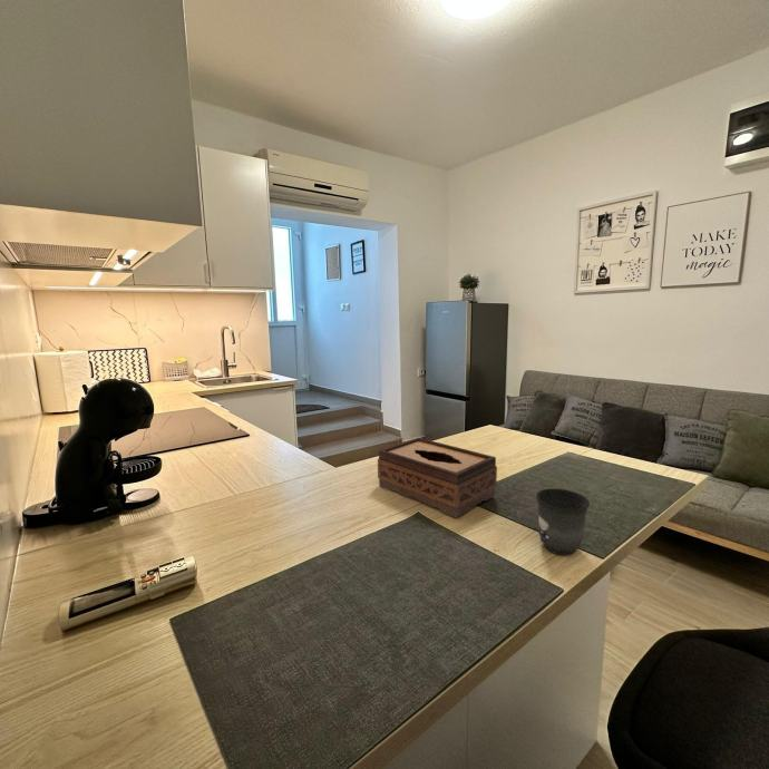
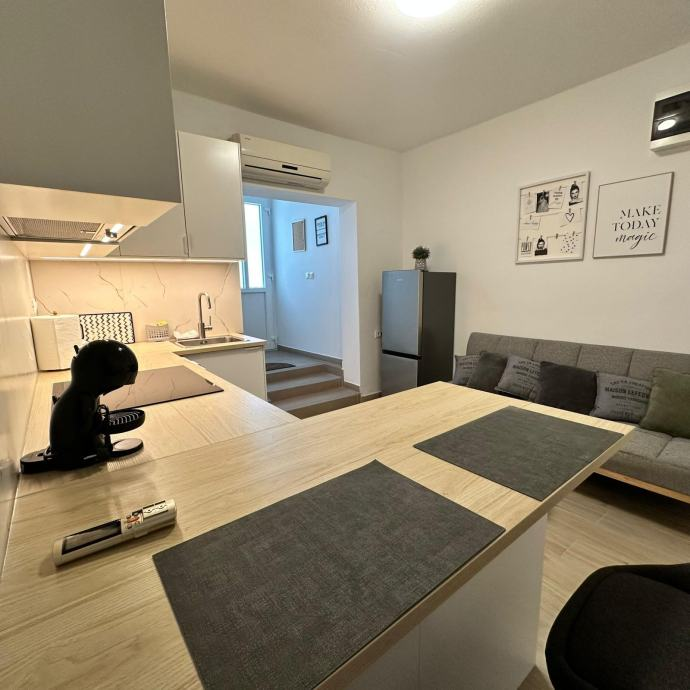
- mug (555, 518)
- tissue box (435, 471)
